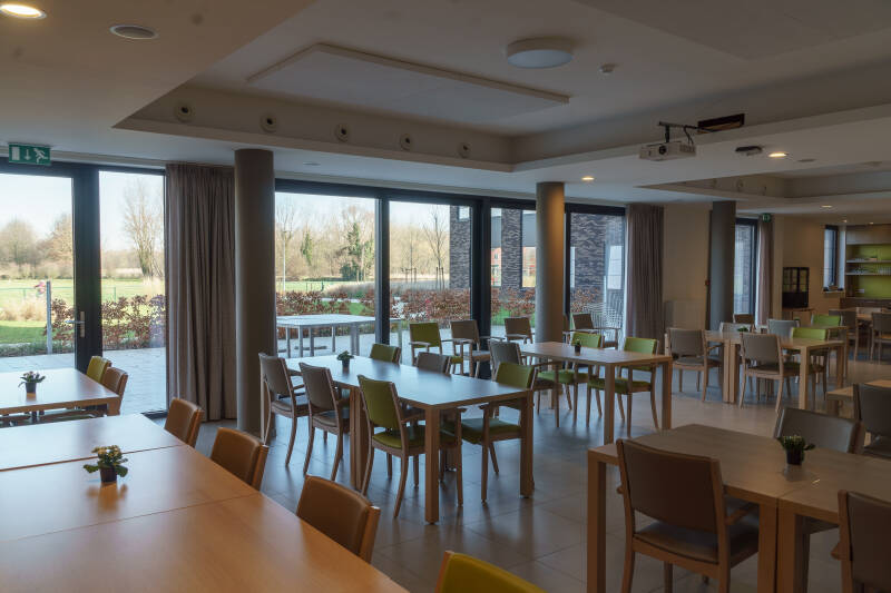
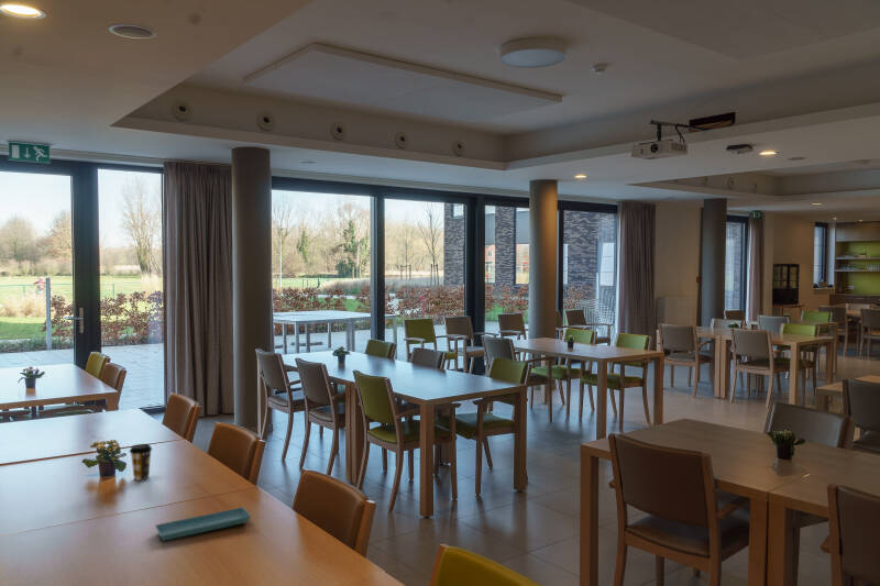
+ saucer (204, 523)
+ coffee cup (141, 462)
